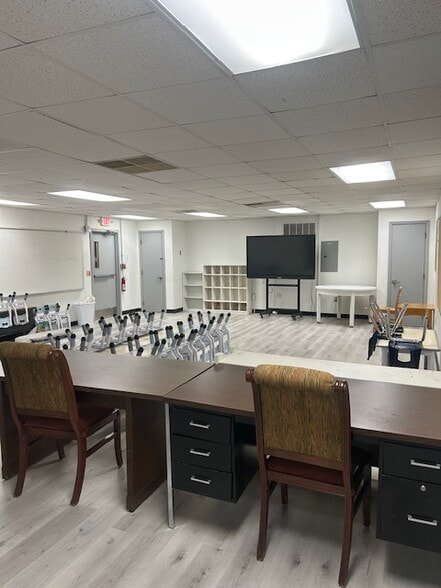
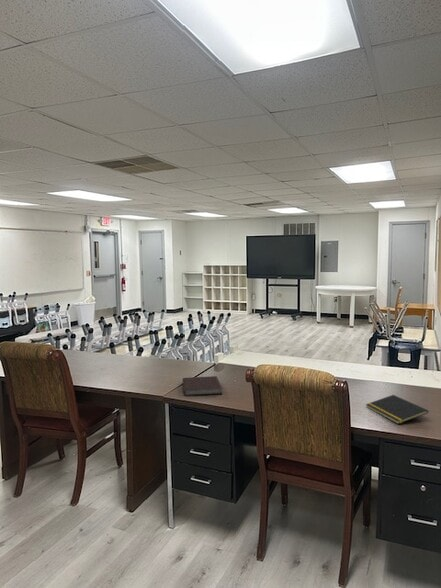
+ notebook (201, 385)
+ notepad (395, 408)
